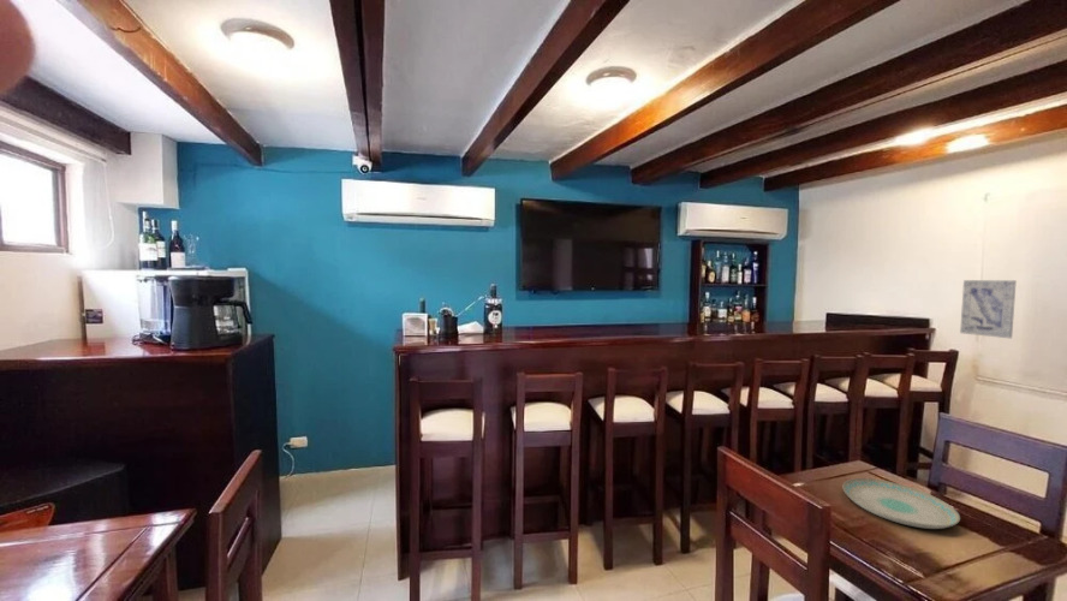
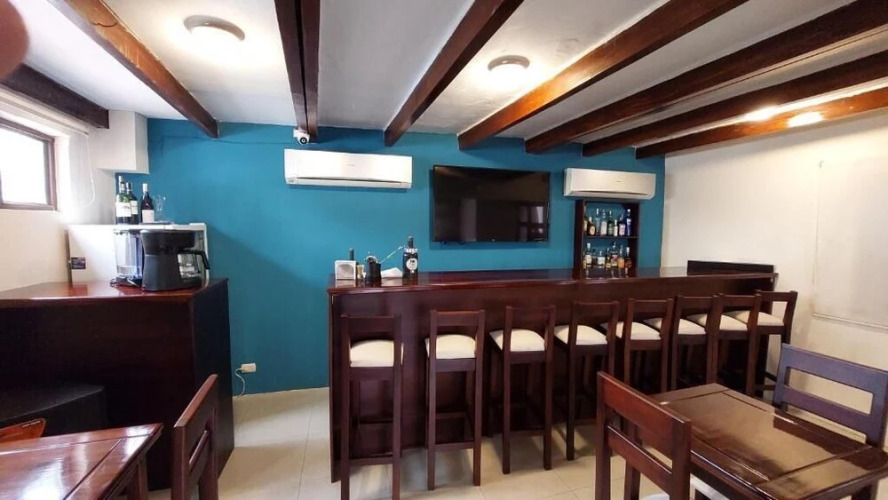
- plate (896, 502)
- wall art (986, 308)
